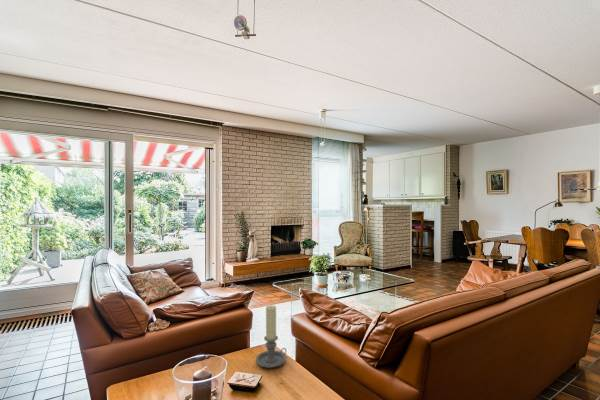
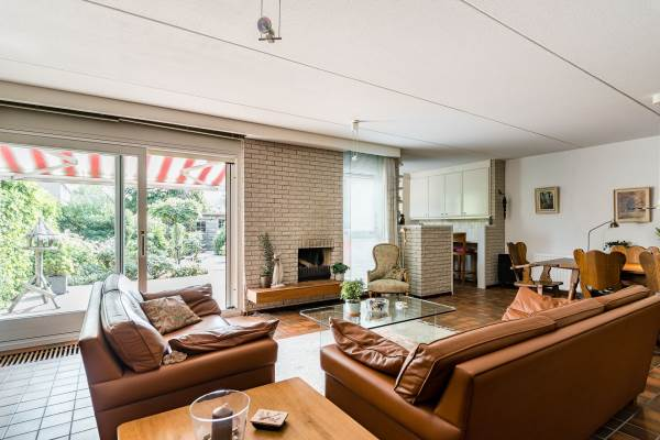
- candle holder (273, 333)
